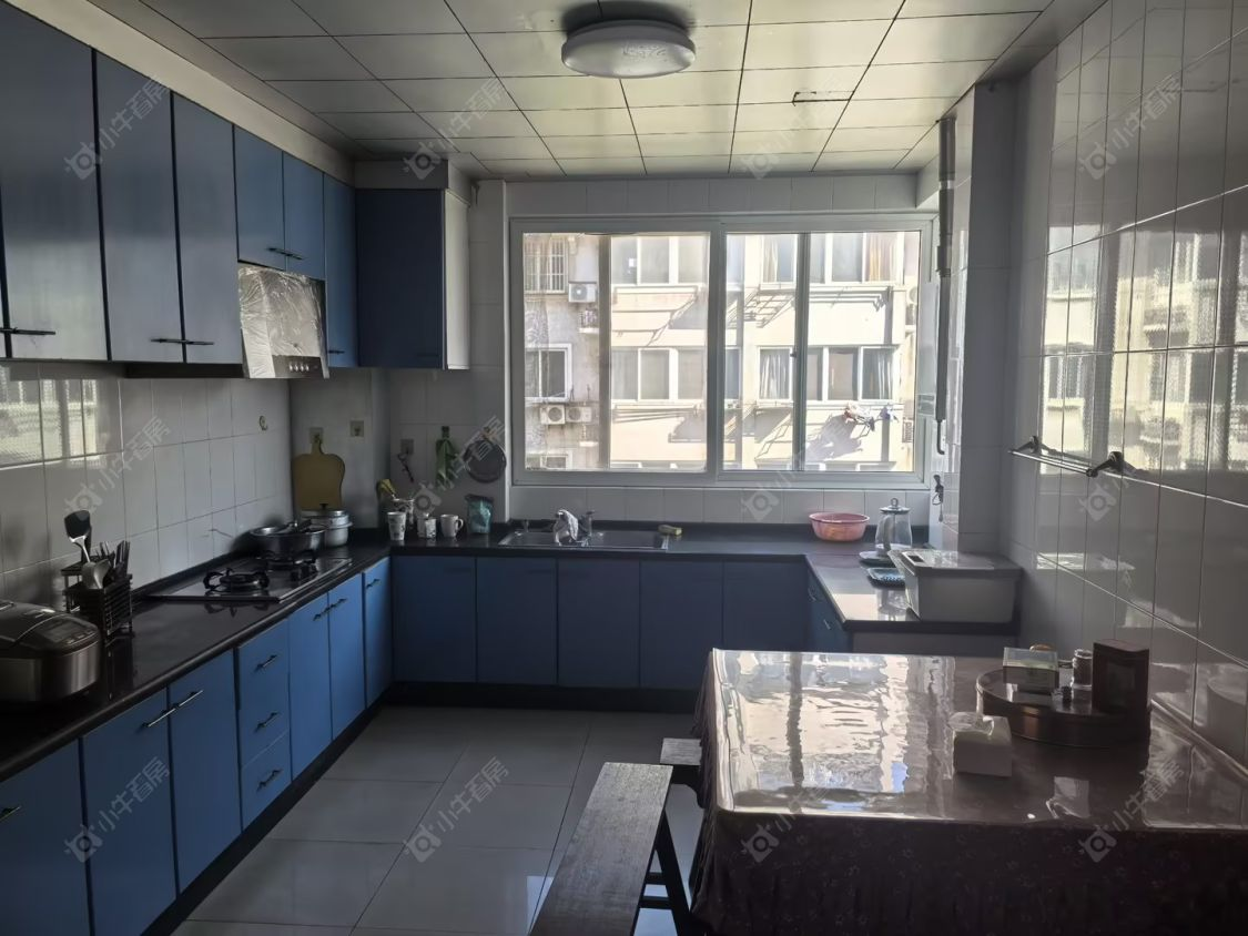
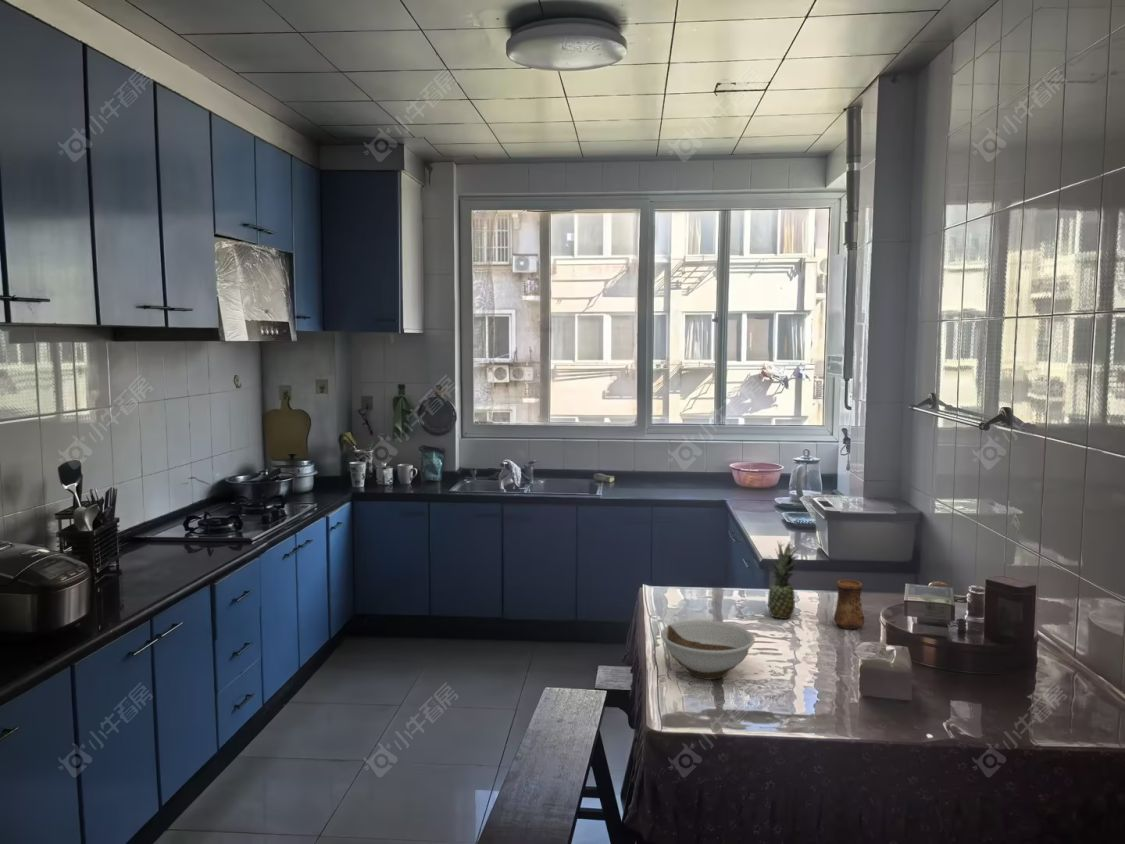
+ cup (849, 604)
+ fruit (783, 578)
+ bowl (706, 653)
